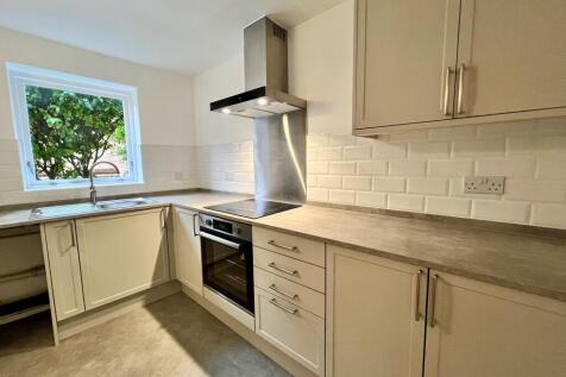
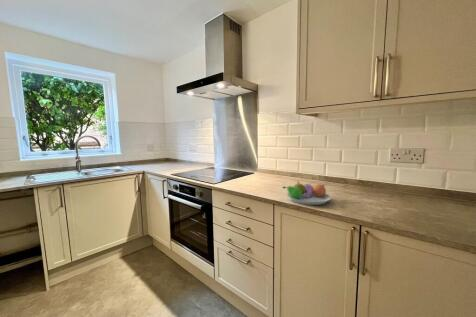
+ fruit bowl (306, 191)
